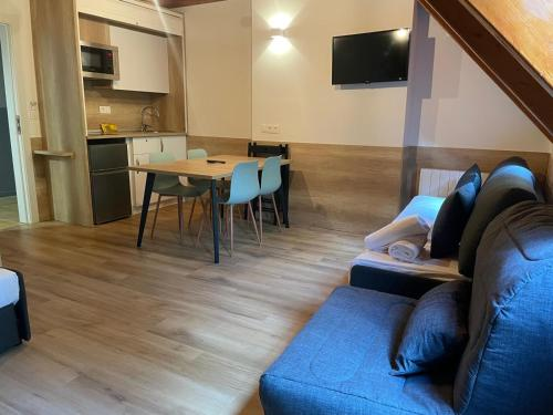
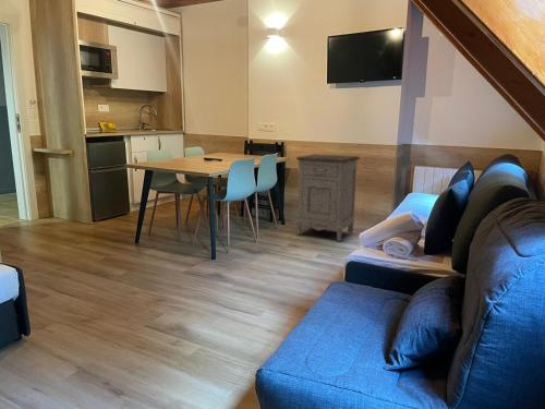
+ nightstand (325, 195)
